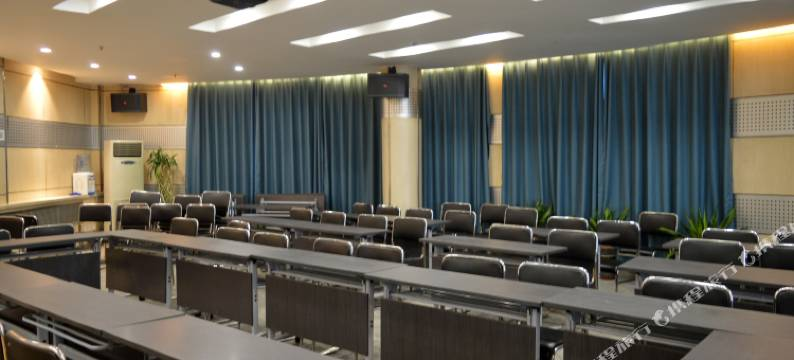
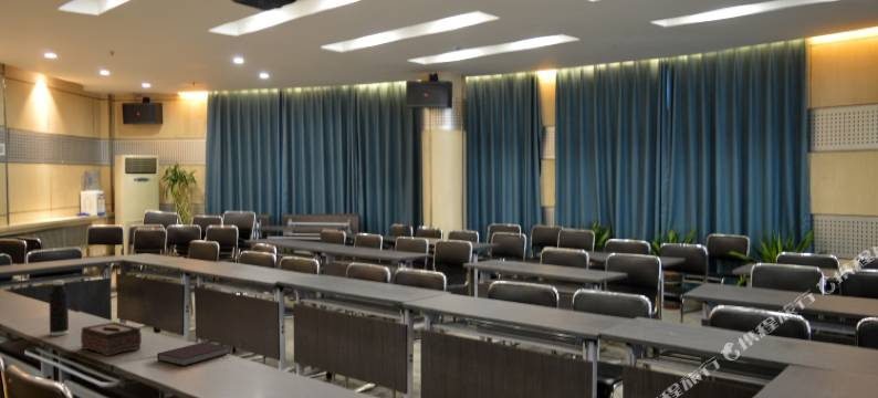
+ notebook (194, 353)
+ water bottle (59, 307)
+ tissue box (111, 337)
